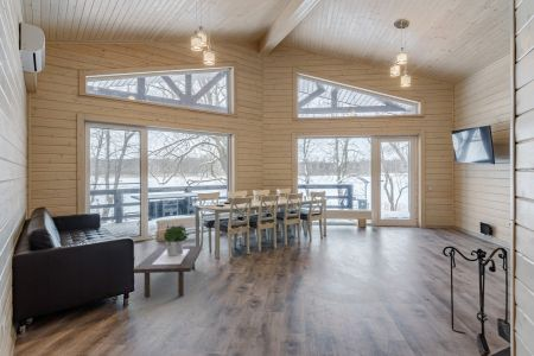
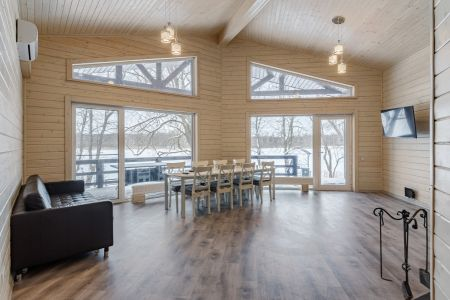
- coffee table (172, 268)
- potted plant (176, 239)
